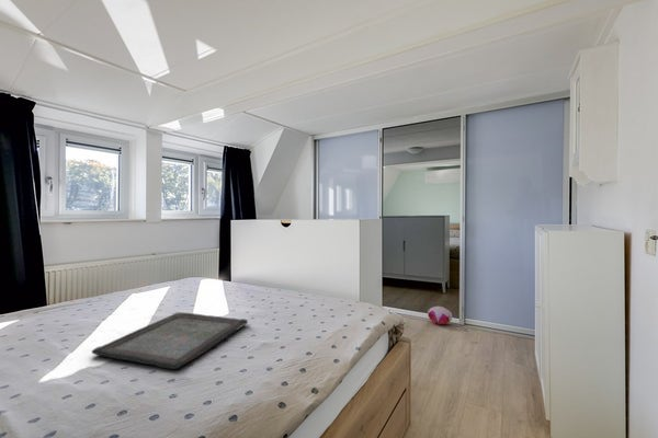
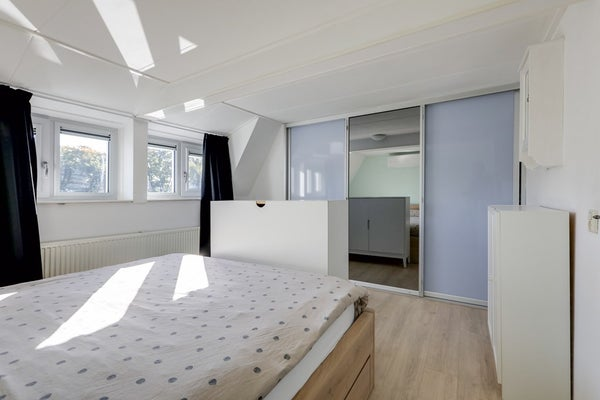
- serving tray (178, 334)
- plush toy (440, 314)
